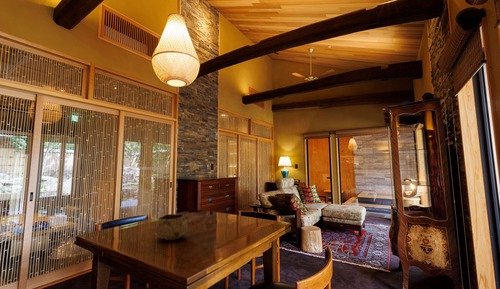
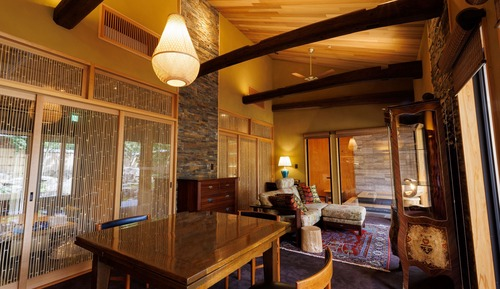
- decorative bowl (171, 227)
